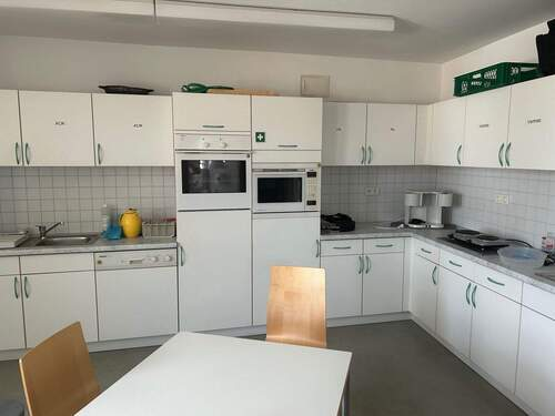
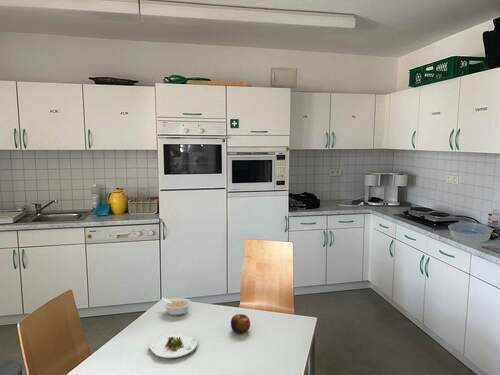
+ apple (240, 322)
+ salad plate (174, 341)
+ legume (176, 306)
